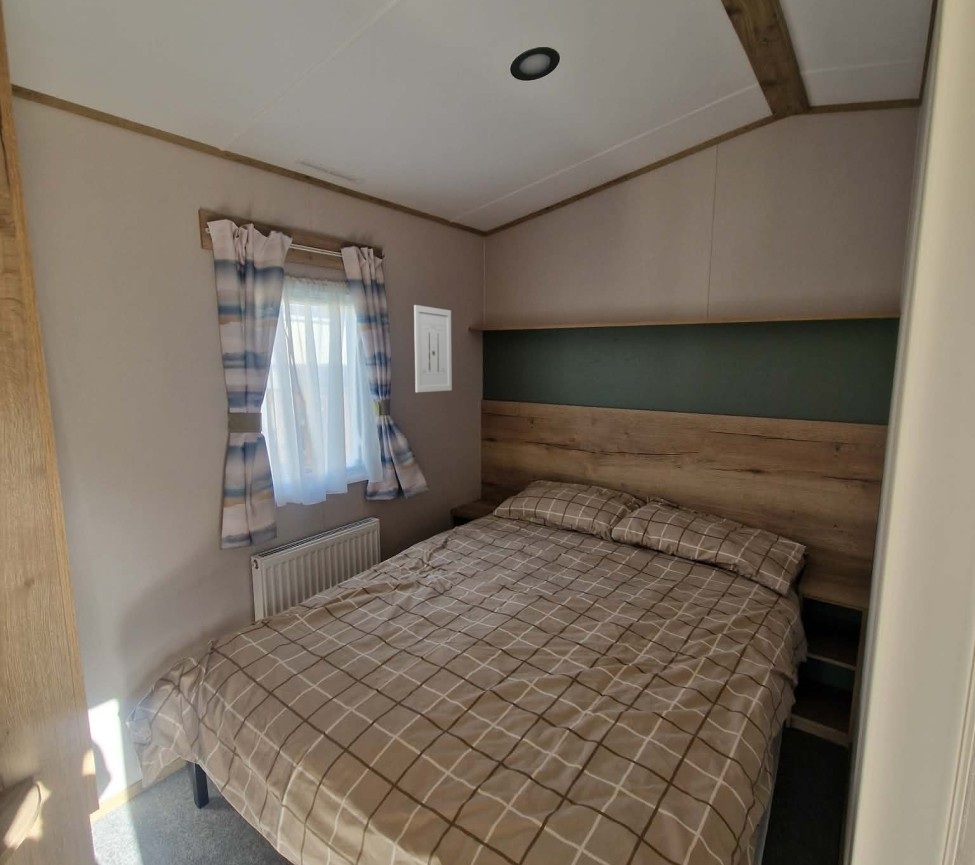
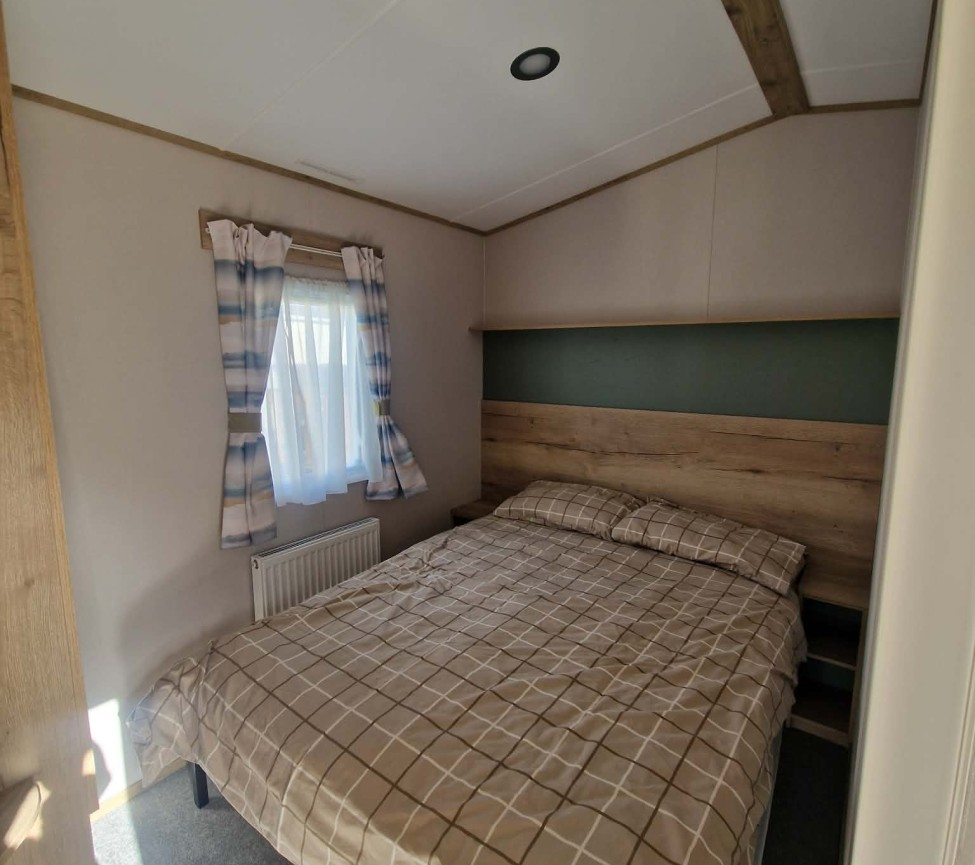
- wall art (433, 350)
